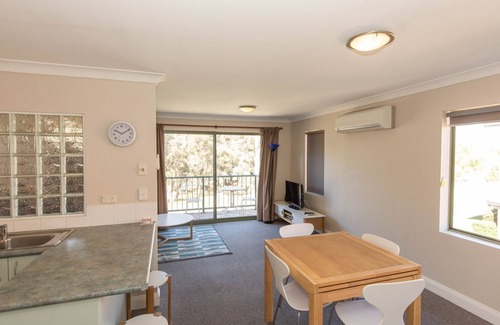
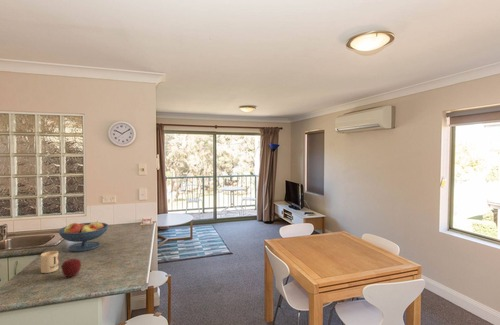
+ apple (71, 267)
+ fruit bowl (84, 233)
+ mug (50, 260)
